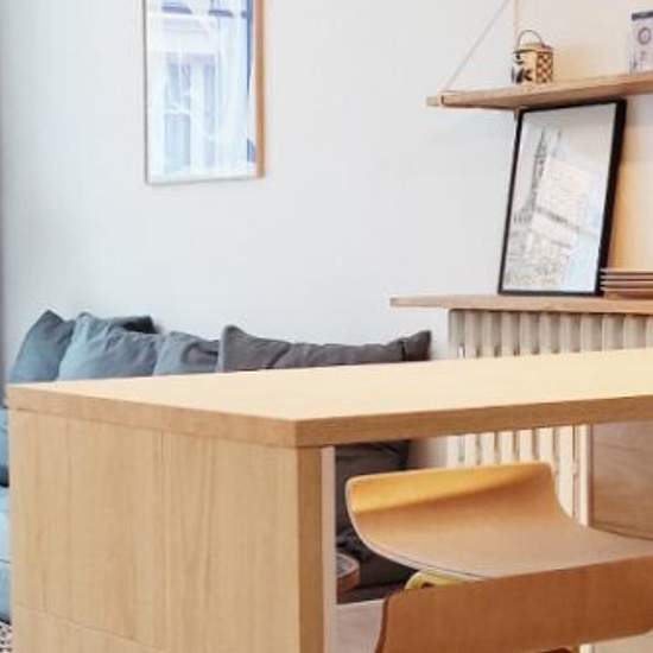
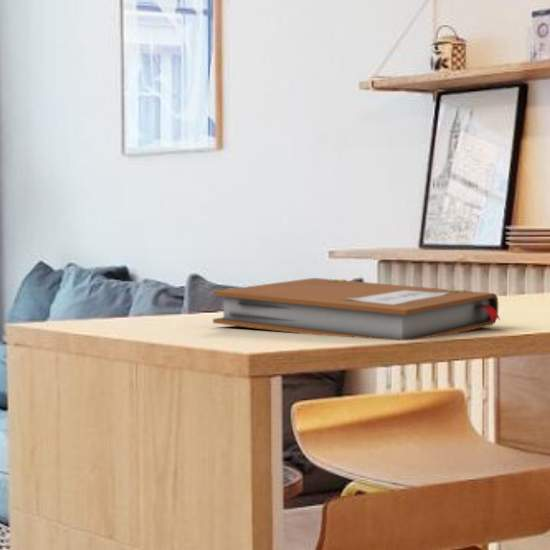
+ notebook (362, 308)
